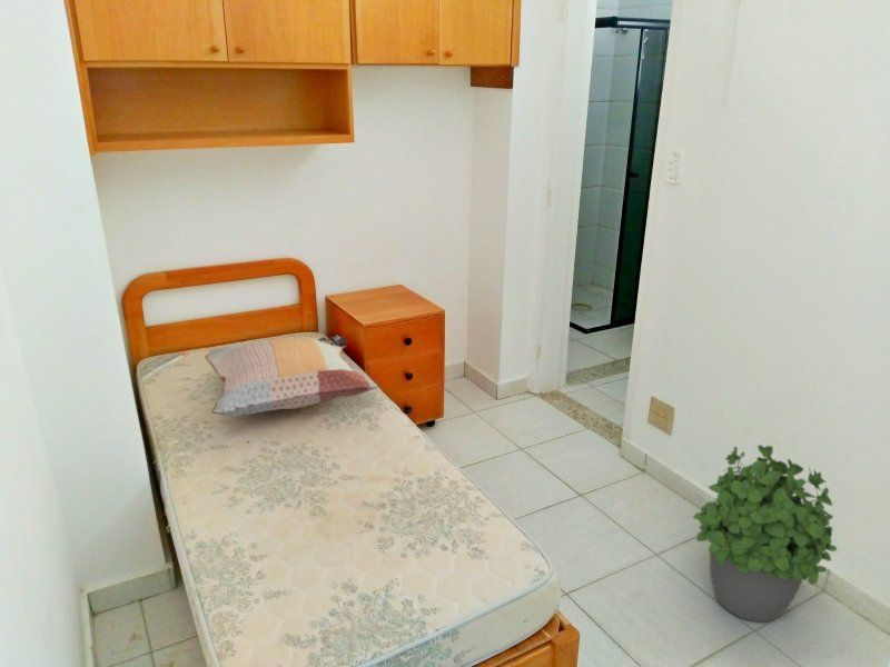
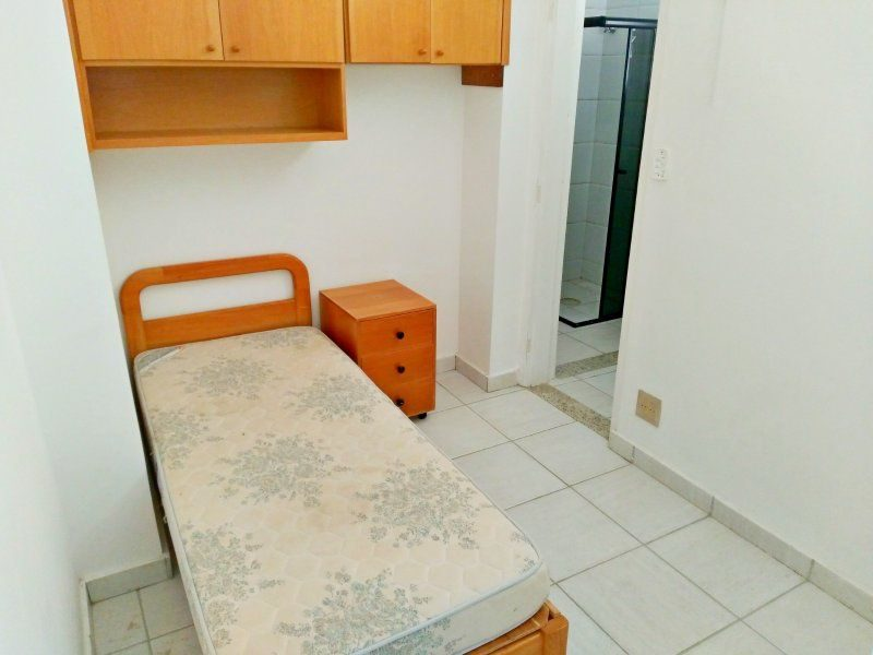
- decorative pillow (286, 369)
- potted plant (761, 535)
